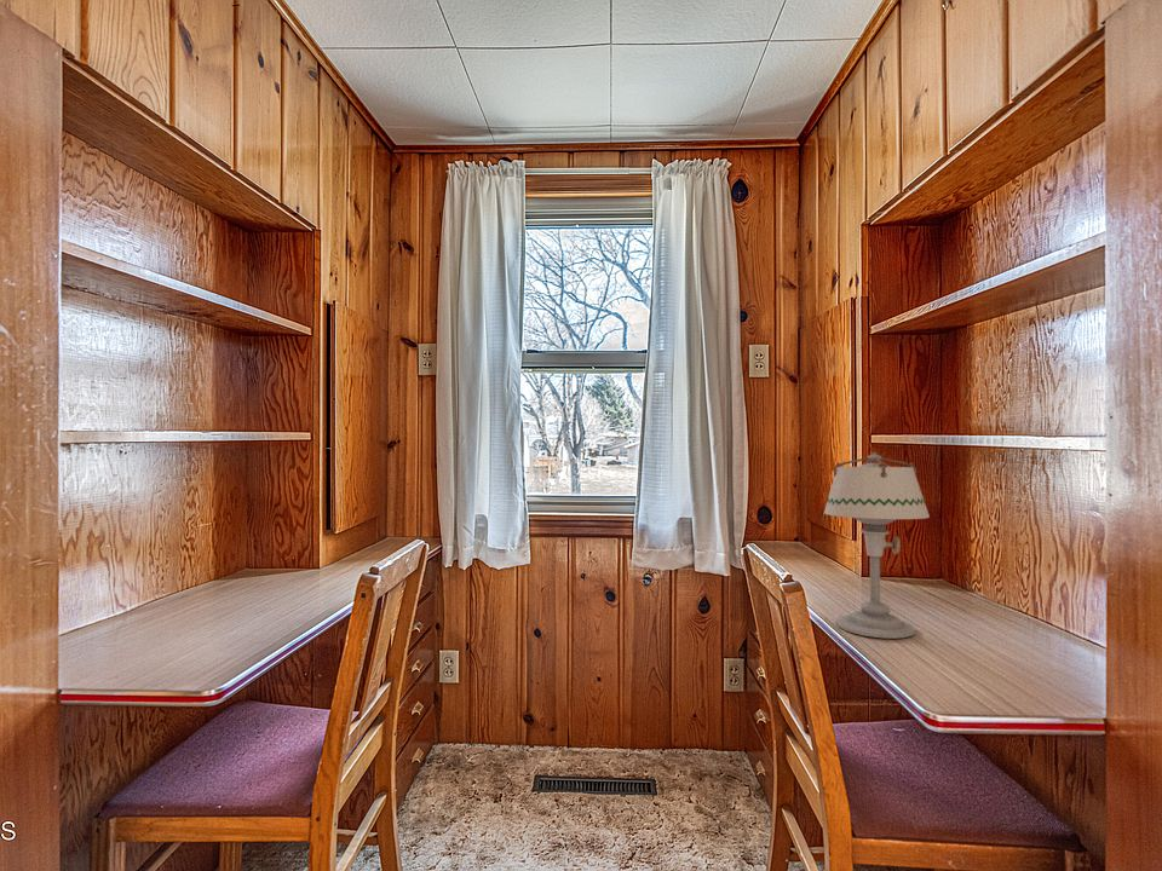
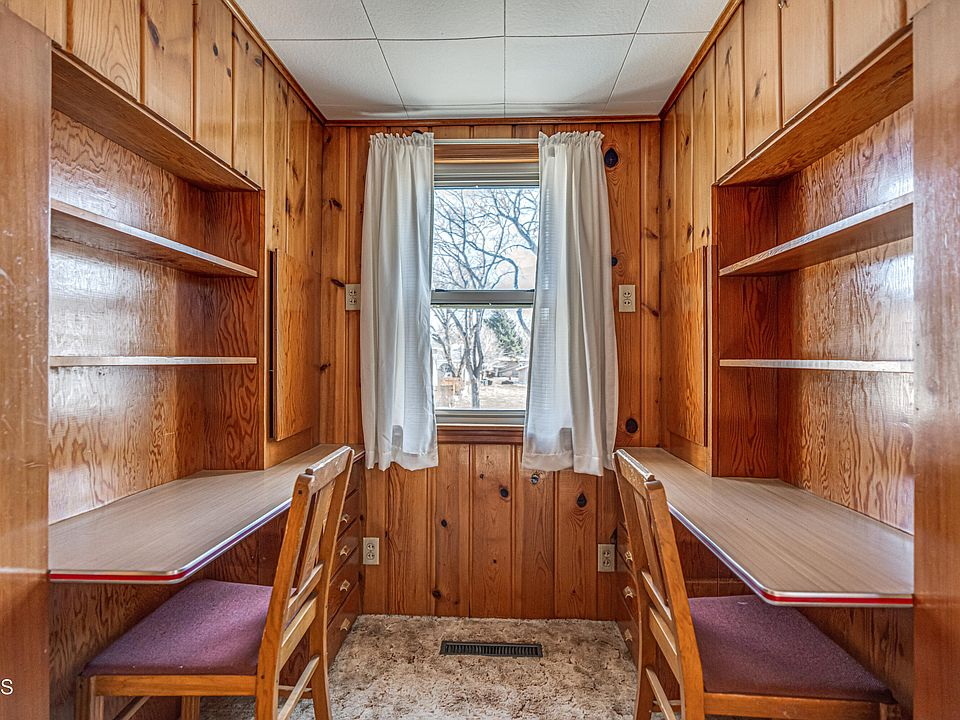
- table lamp (875, 540)
